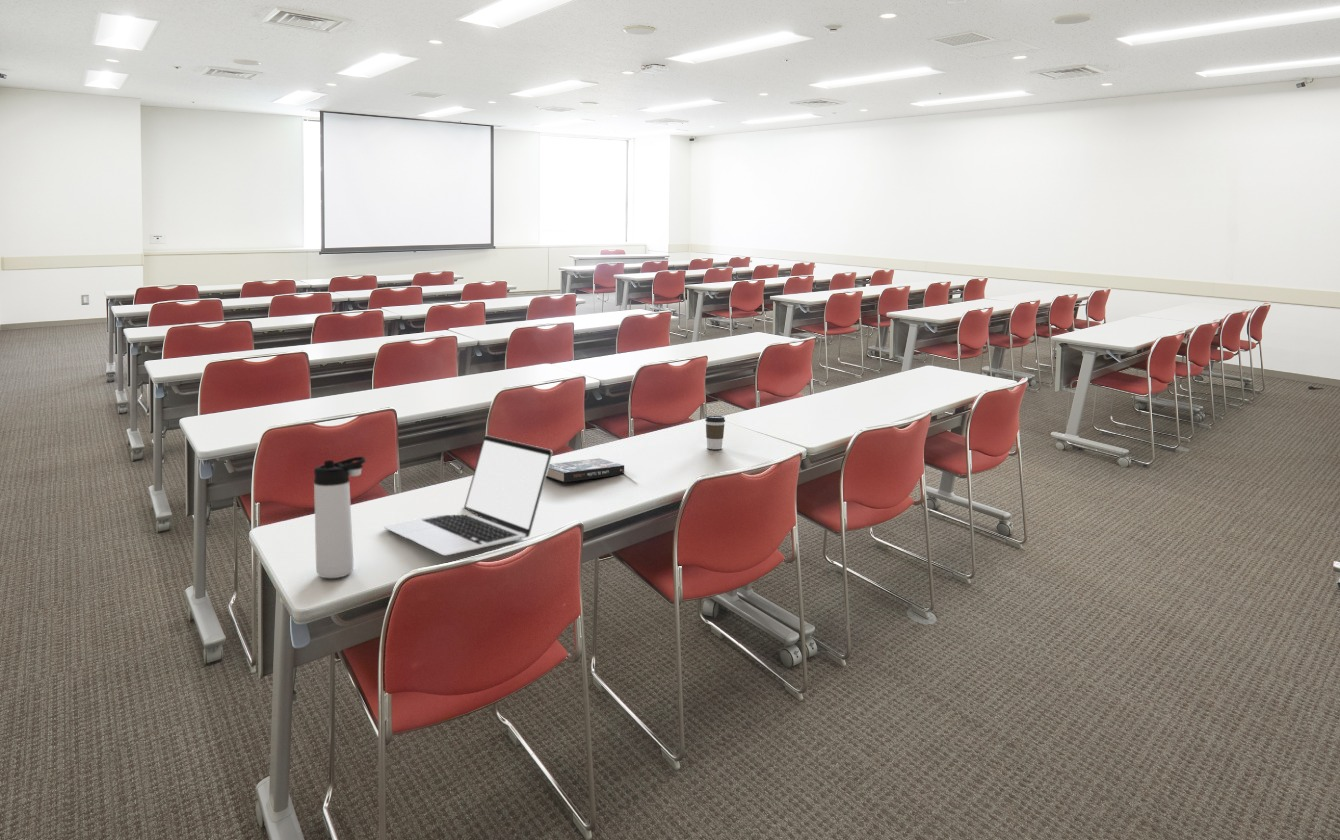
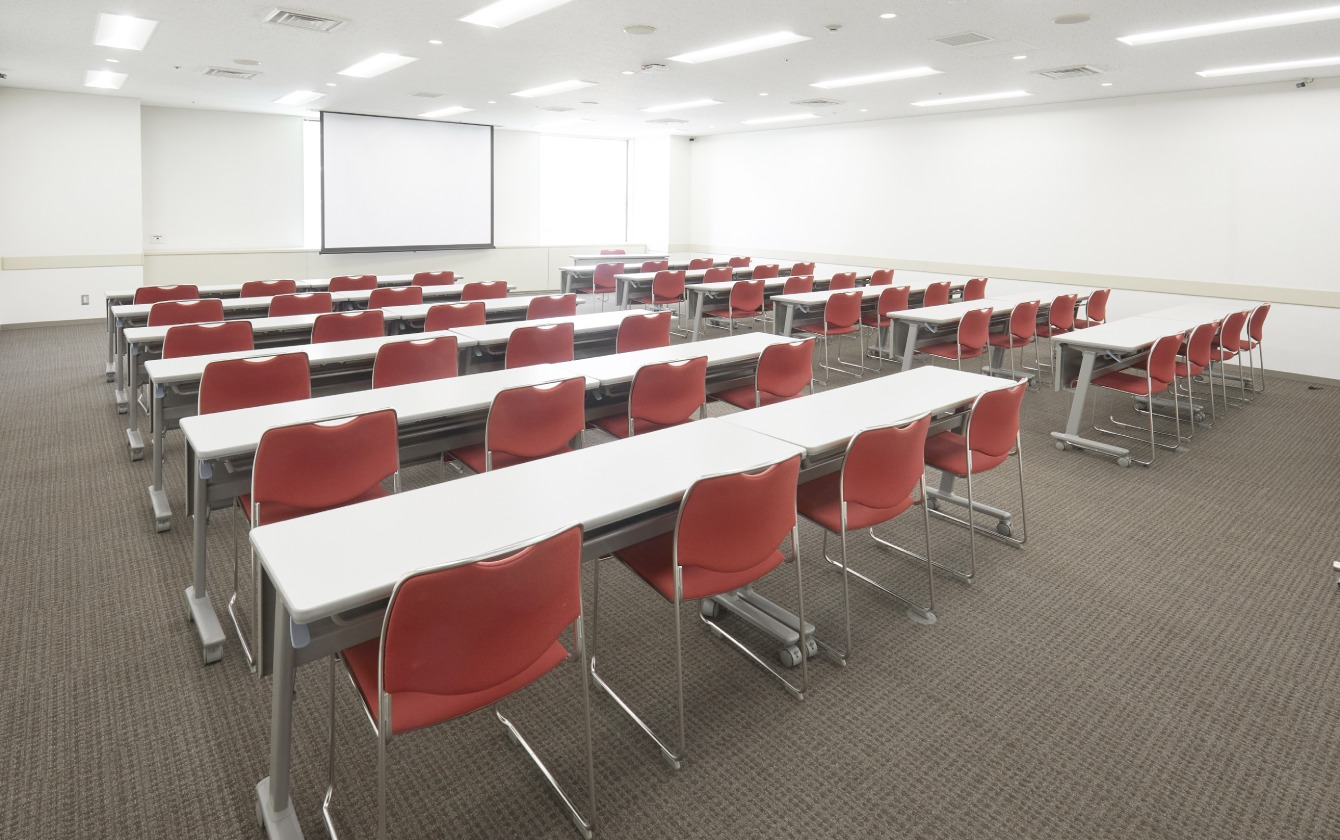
- book (582, 469)
- coffee cup (714, 432)
- laptop (469, 490)
- thermos bottle (341, 516)
